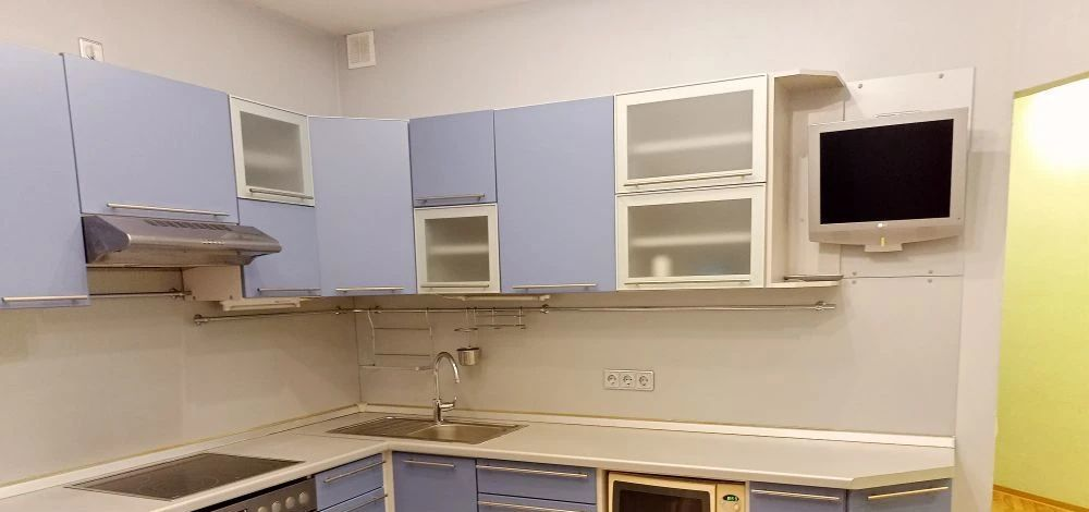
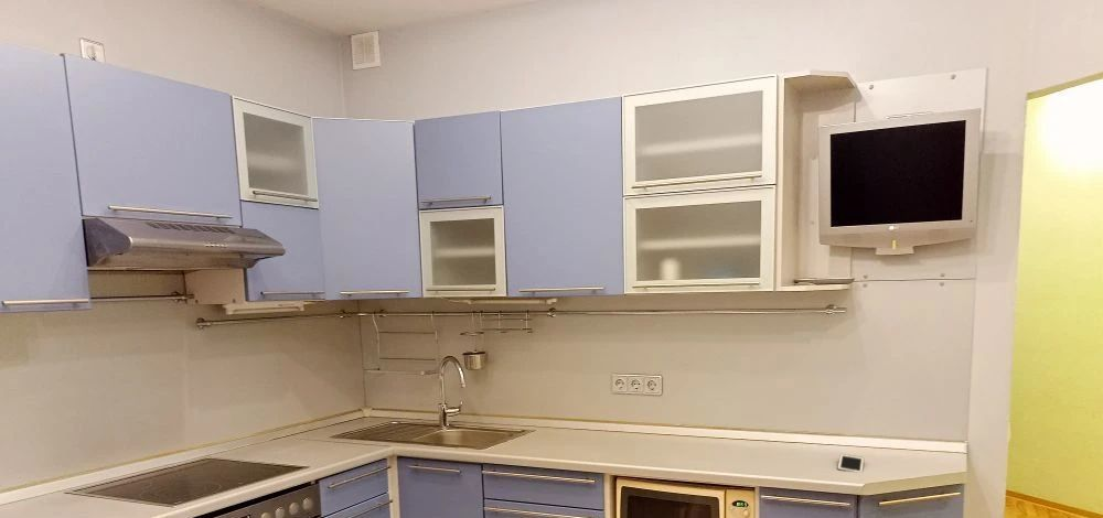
+ cell phone (850, 464)
